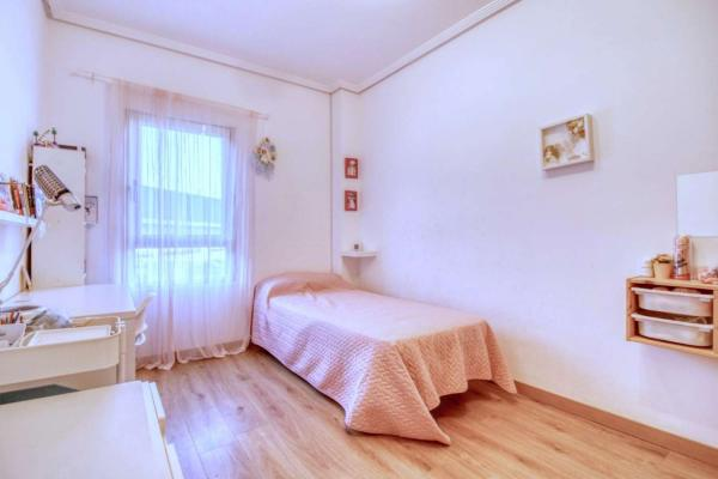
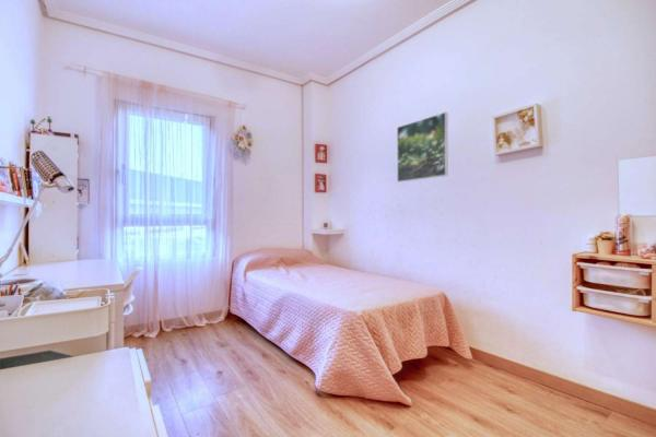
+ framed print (420, 150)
